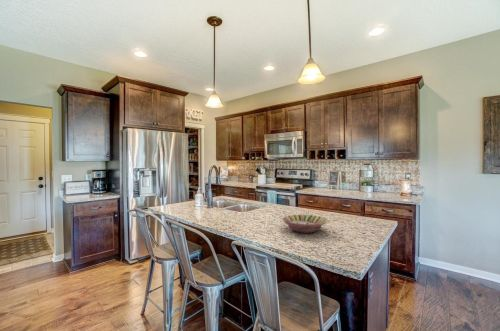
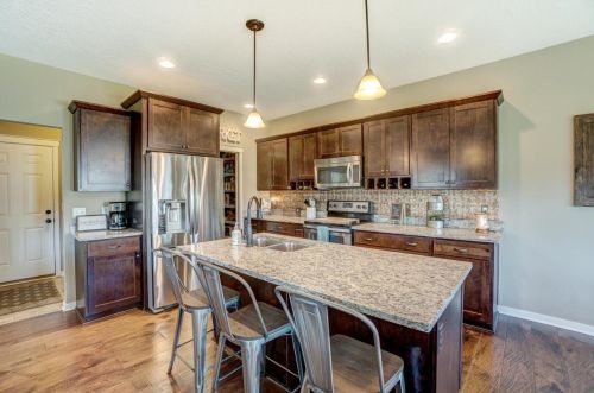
- serving bowl (304, 224)
